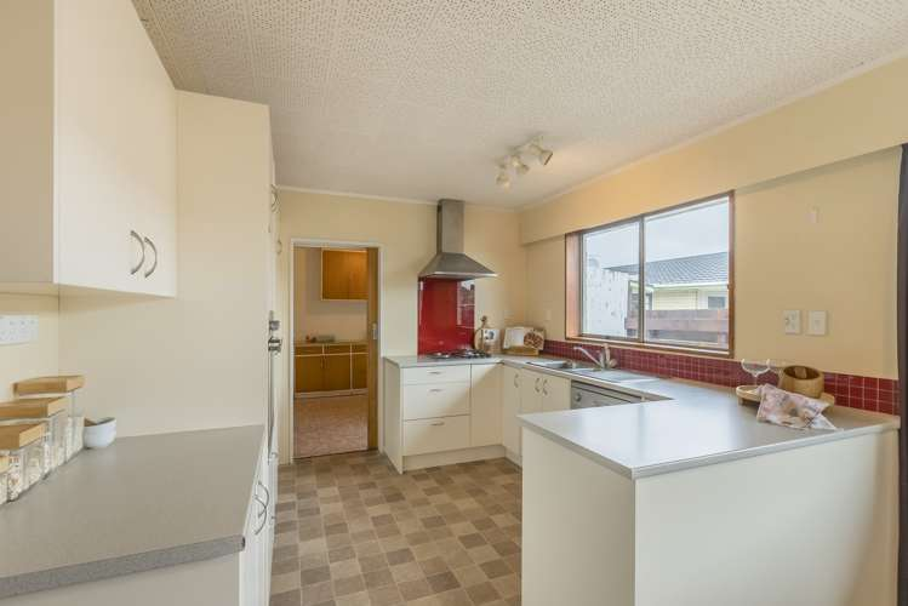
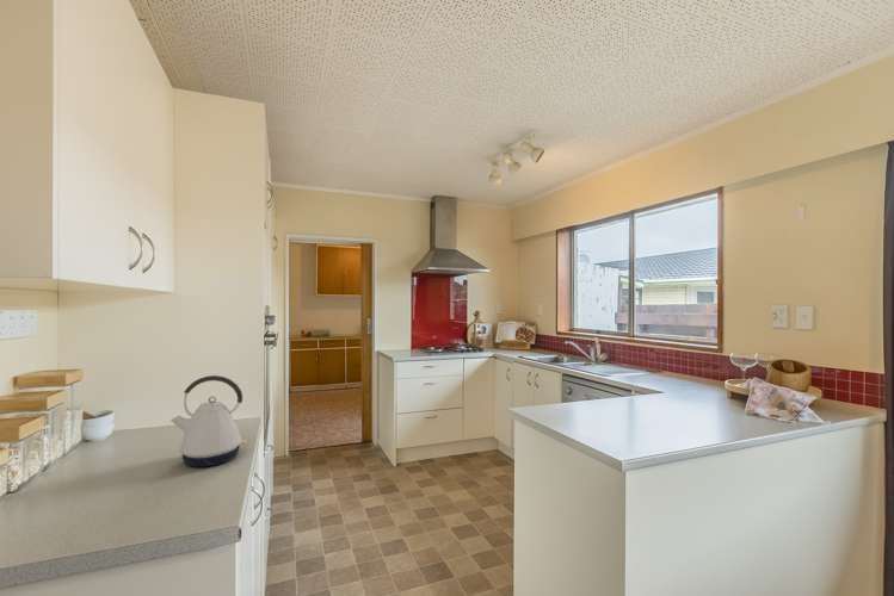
+ kettle (209, 417)
